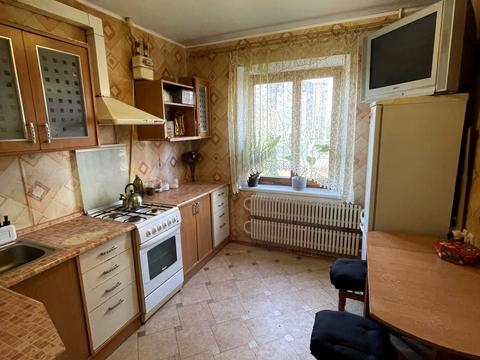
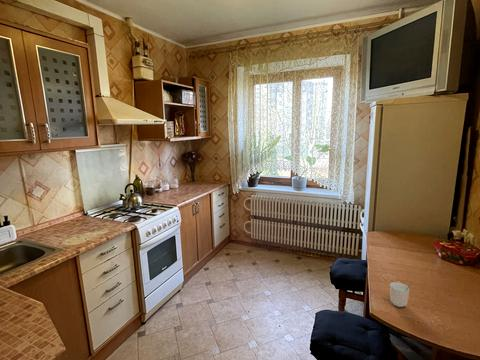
+ cup (400, 292)
